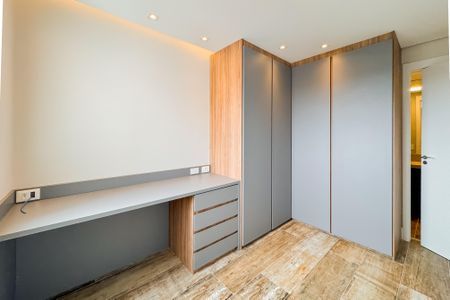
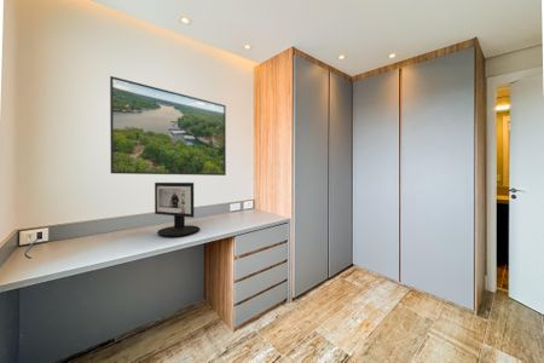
+ computer monitor (176, 207)
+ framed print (176, 133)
